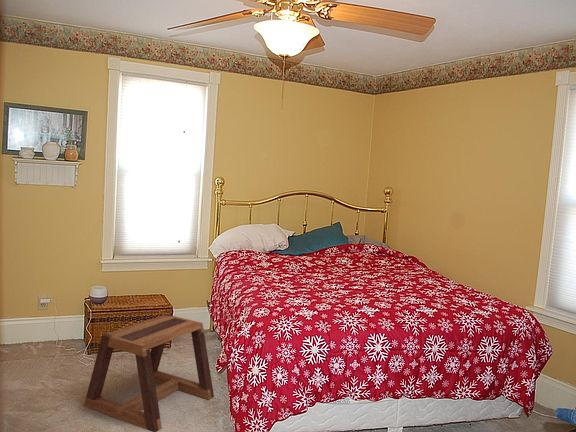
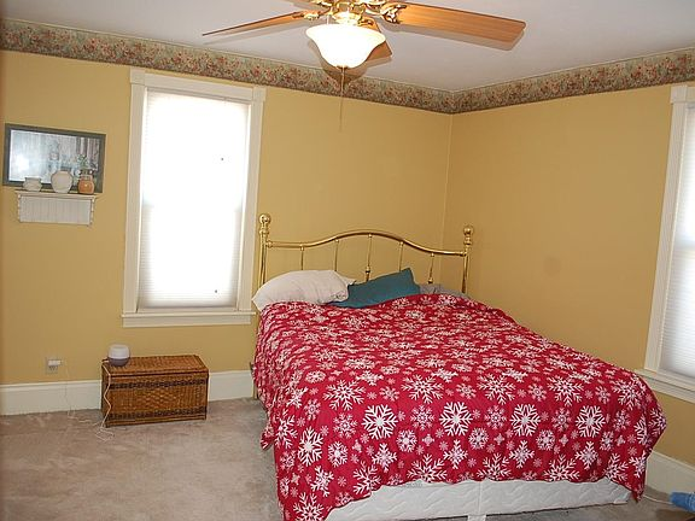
- stool (153, 365)
